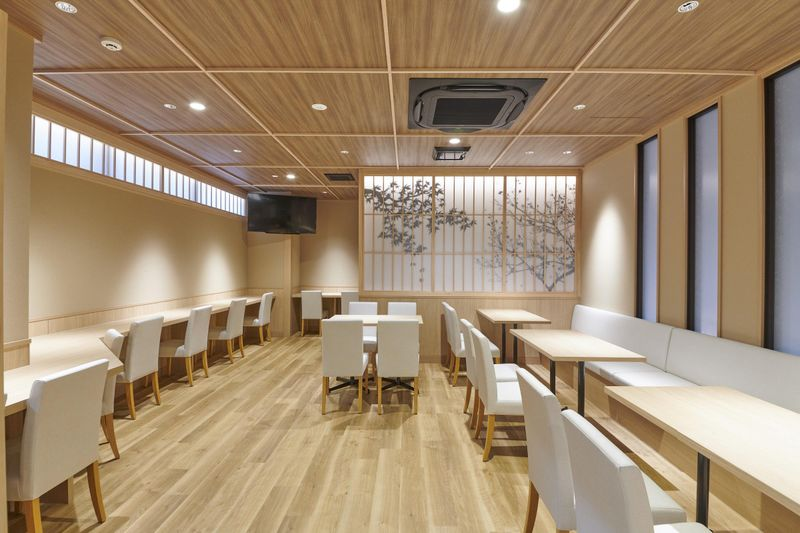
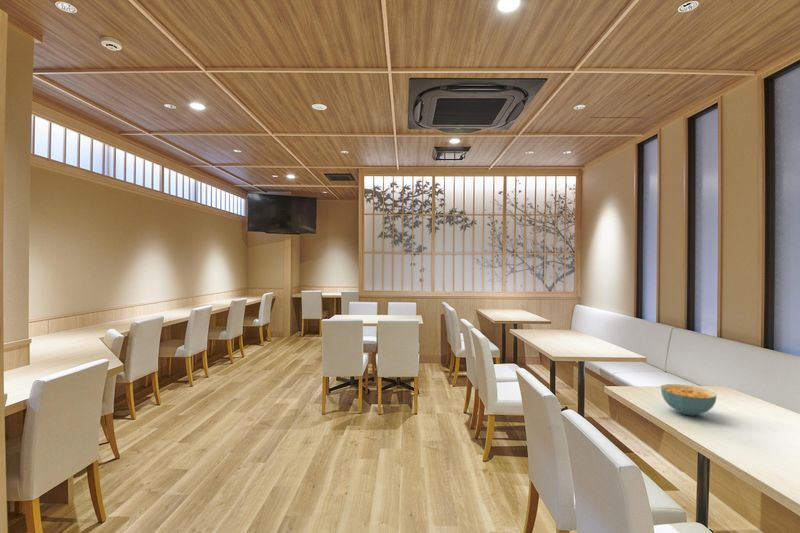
+ cereal bowl (687, 401)
